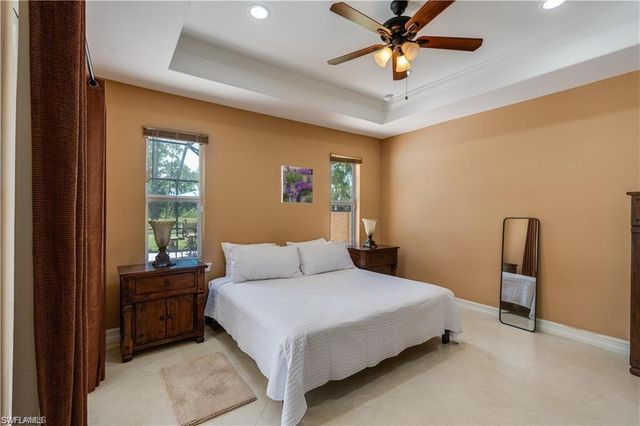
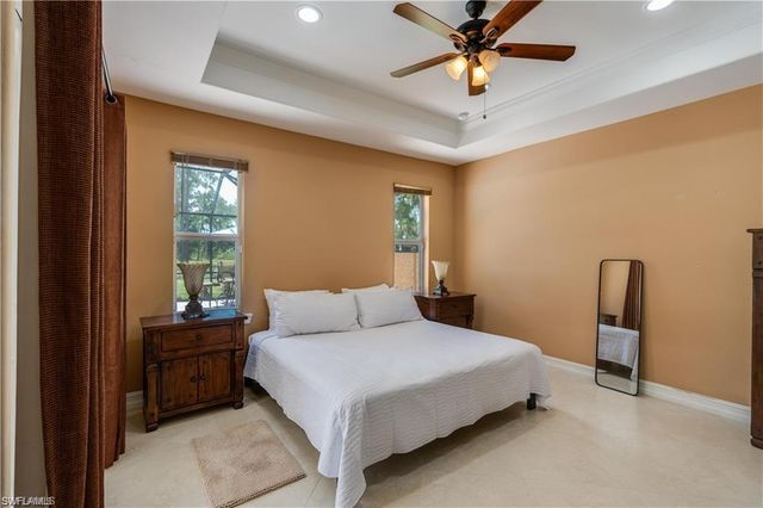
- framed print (297, 185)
